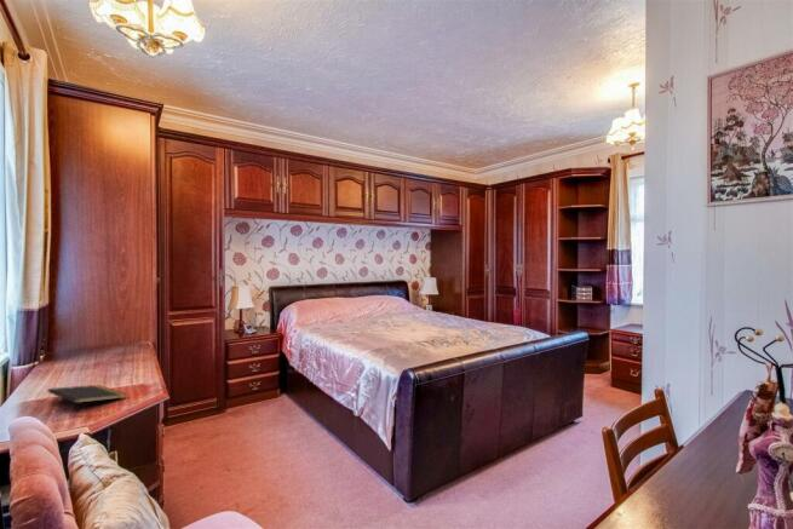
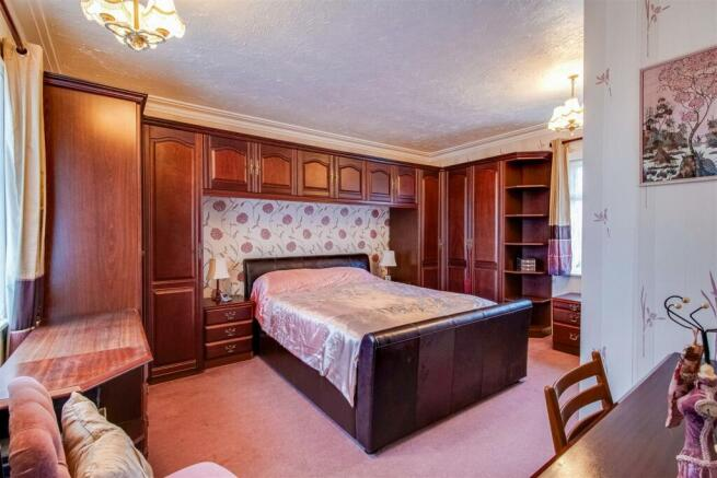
- notepad (87, 392)
